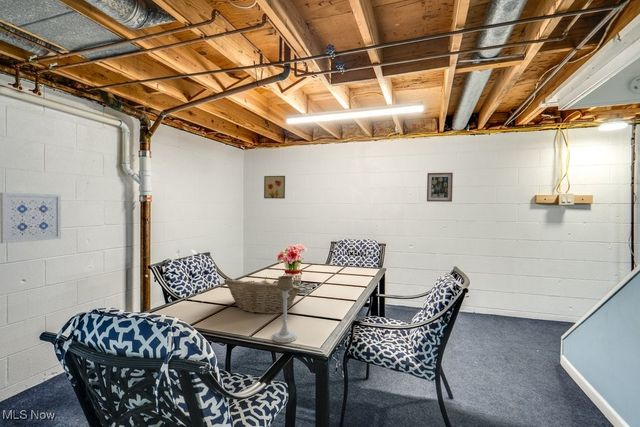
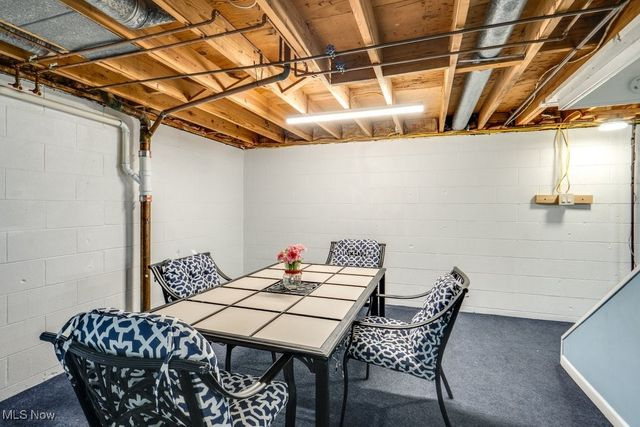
- wall art (439, 187)
- fruit basket (262, 291)
- wall art (32, 217)
- wall art (274, 187)
- candle holder (284, 307)
